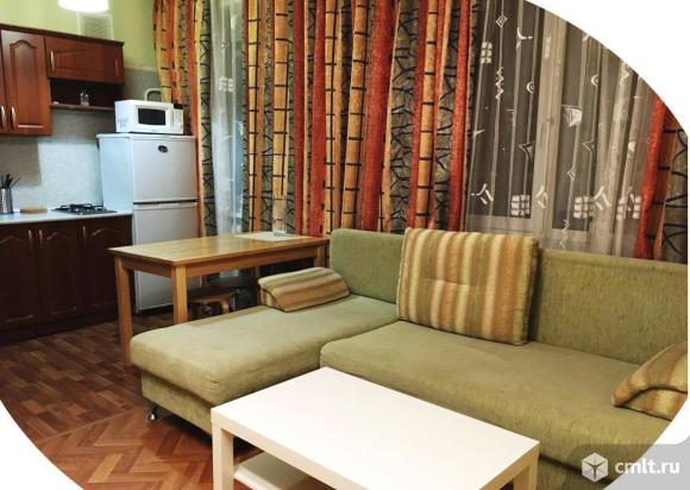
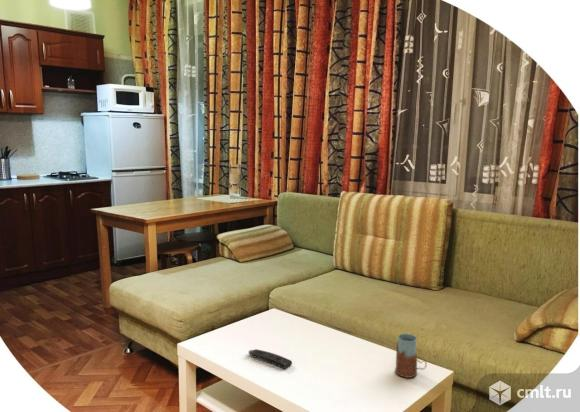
+ remote control (268, 357)
+ drinking glass (411, 356)
